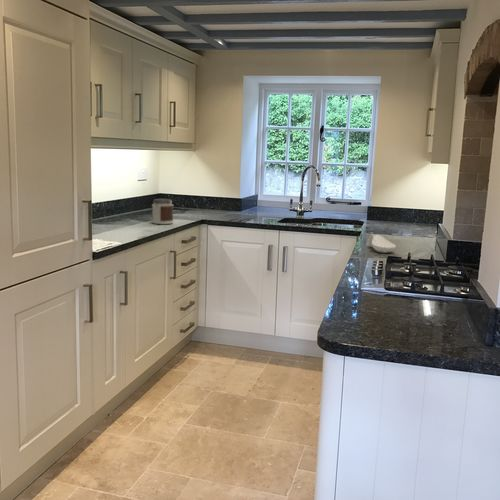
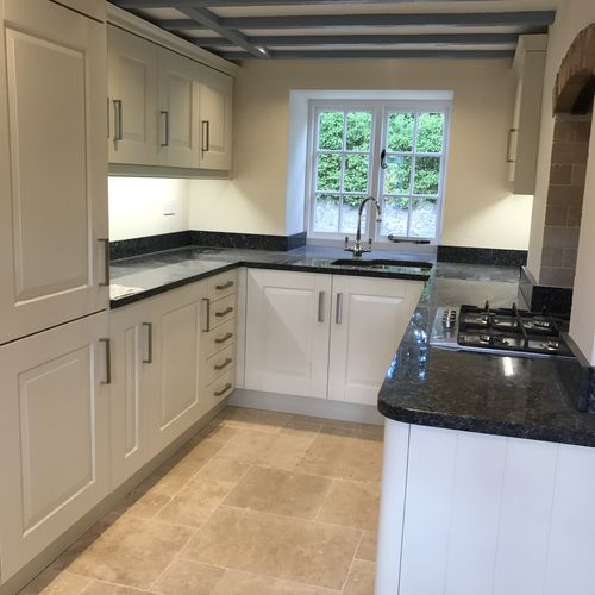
- jar (162, 211)
- spoon rest (379, 243)
